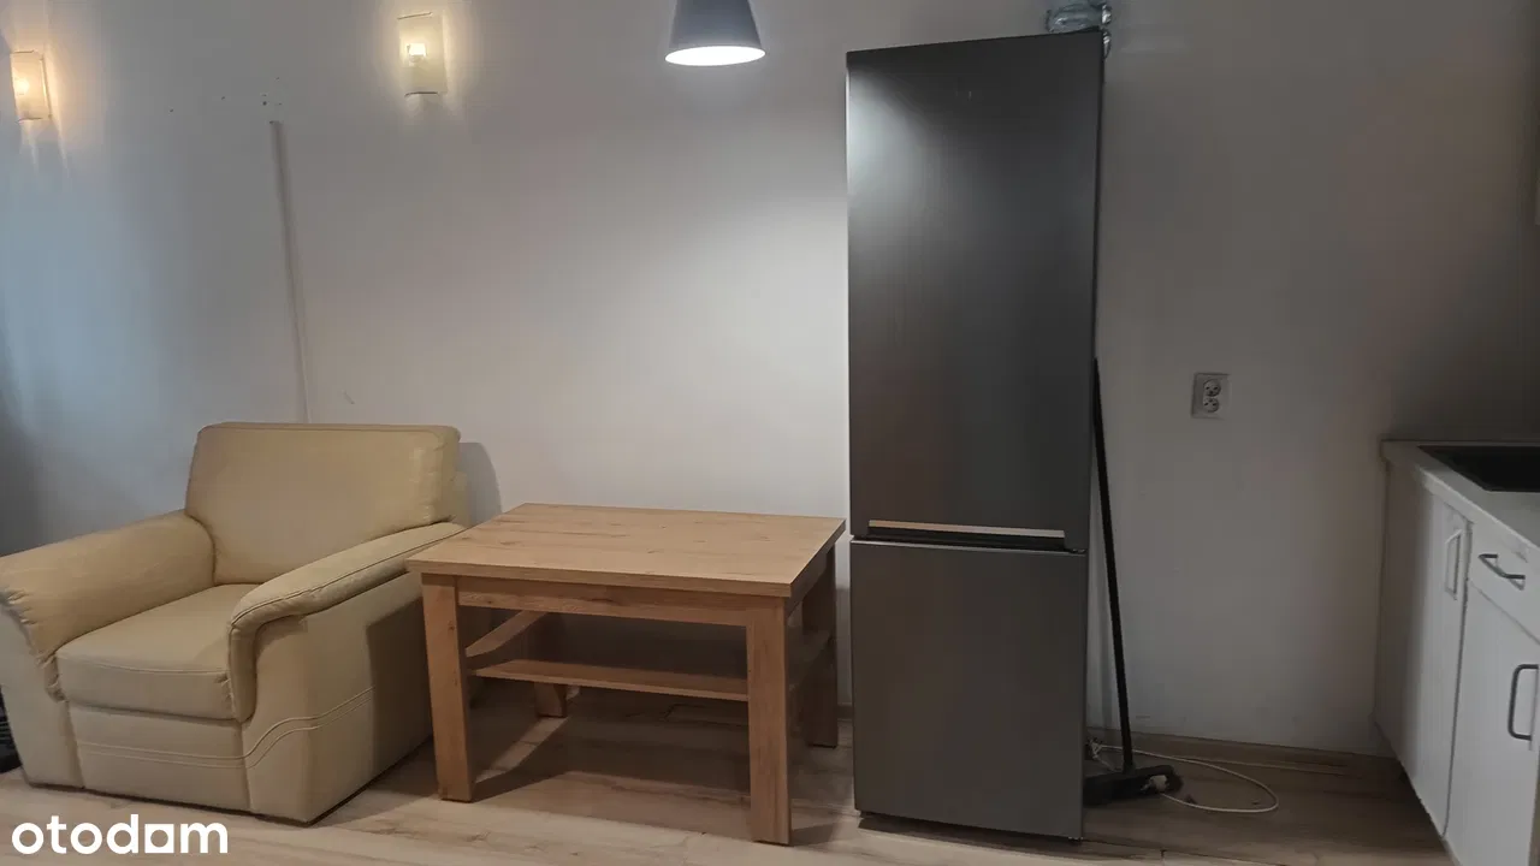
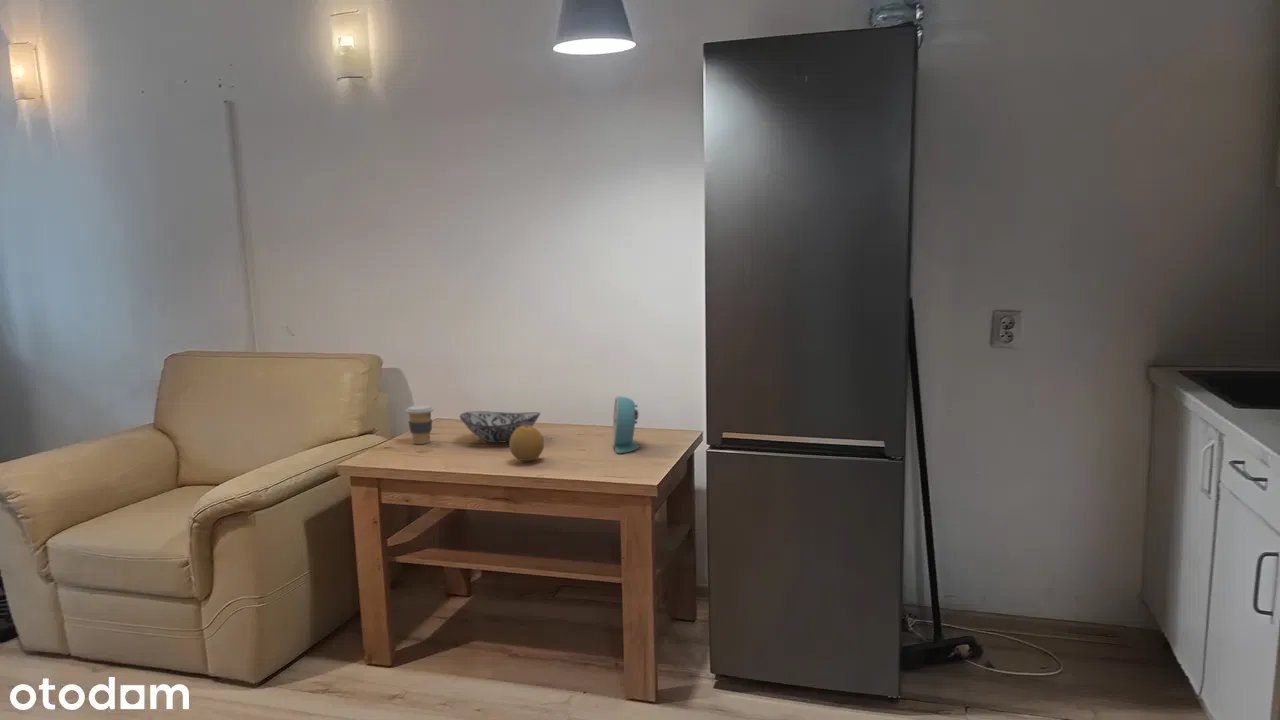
+ coffee cup (420, 424)
+ fruit (526, 443)
+ alarm clock (625, 421)
+ decorative bowl (500, 426)
